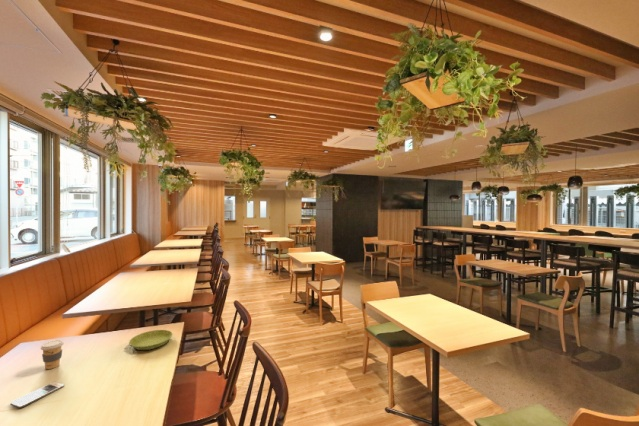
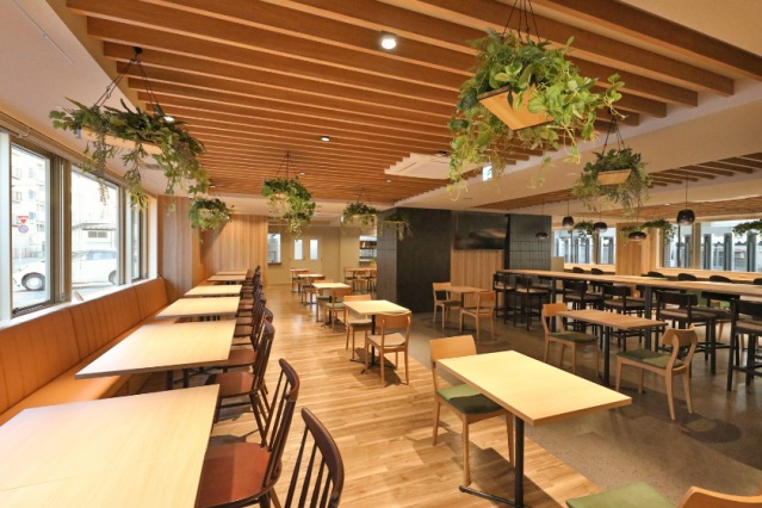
- coffee cup (52, 354)
- saucer (151, 340)
- smartphone (38, 394)
